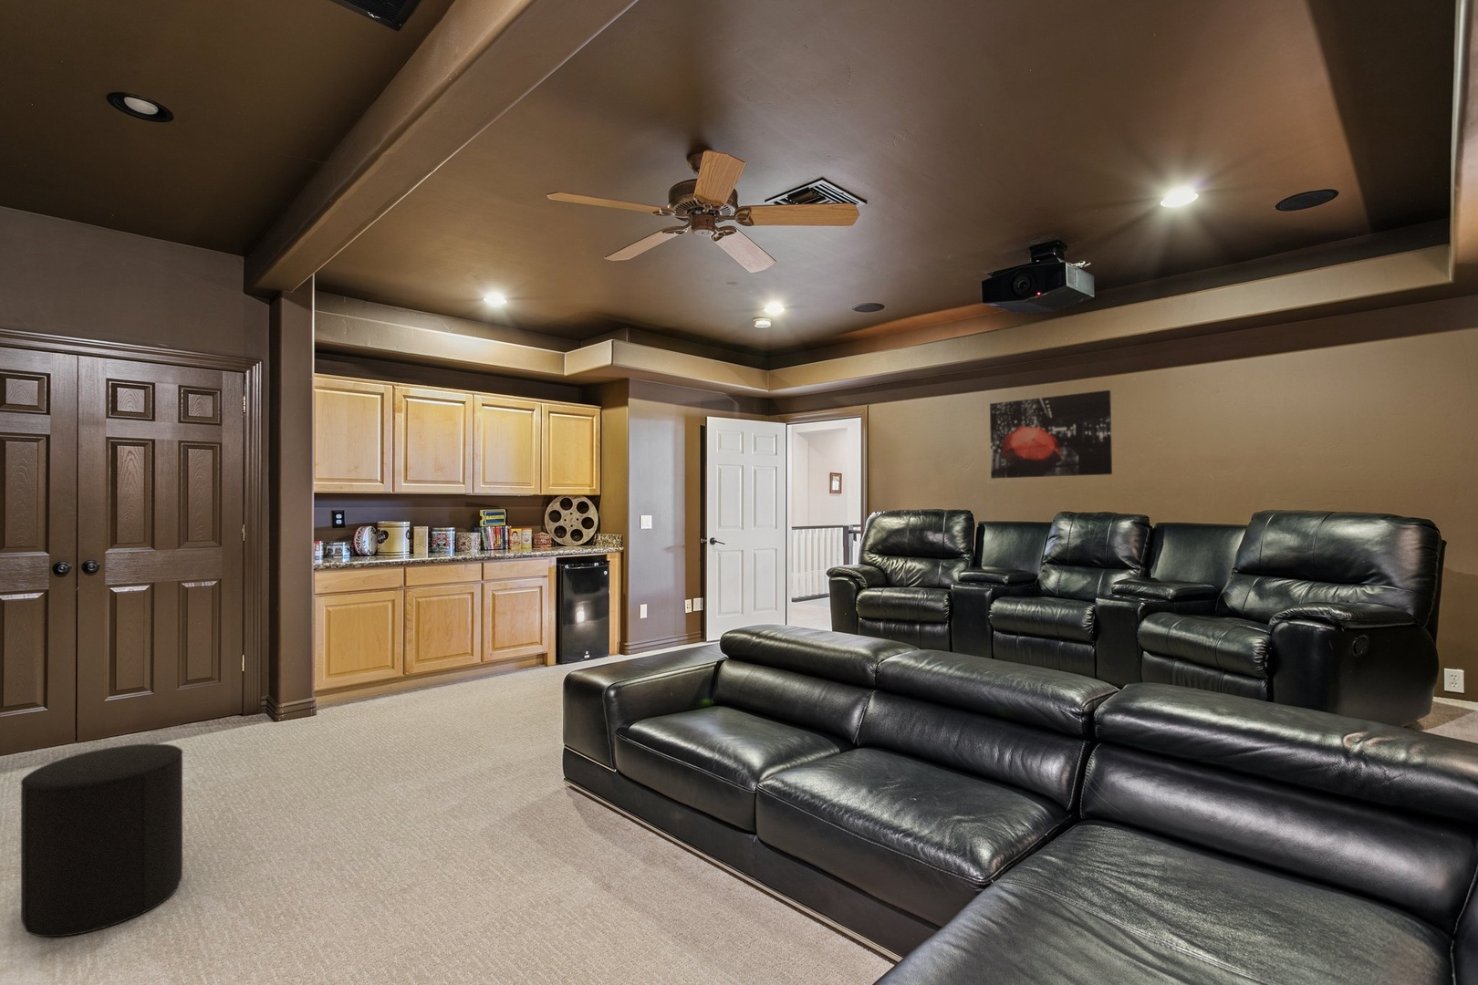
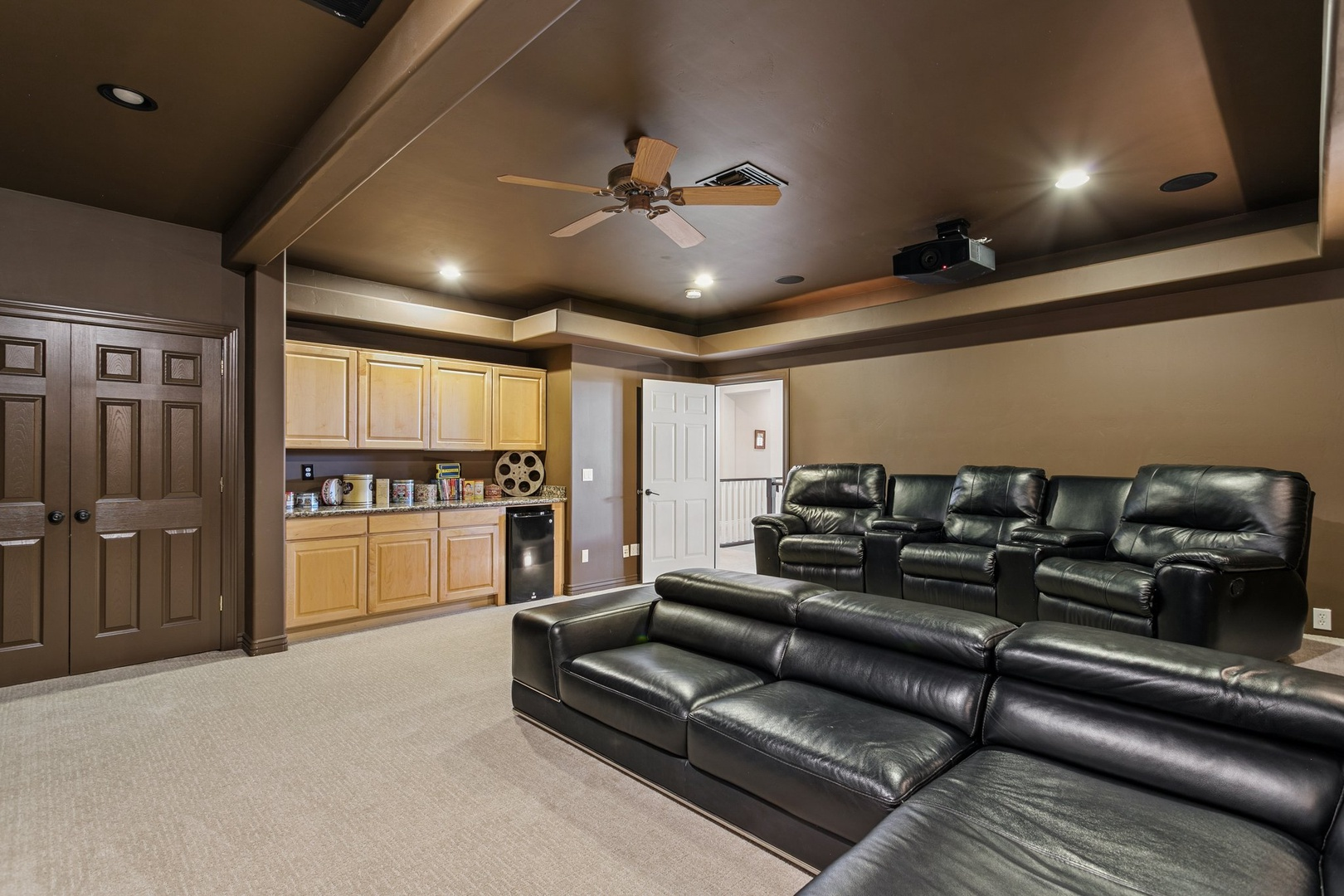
- stool (106, 829)
- wall art (1047, 436)
